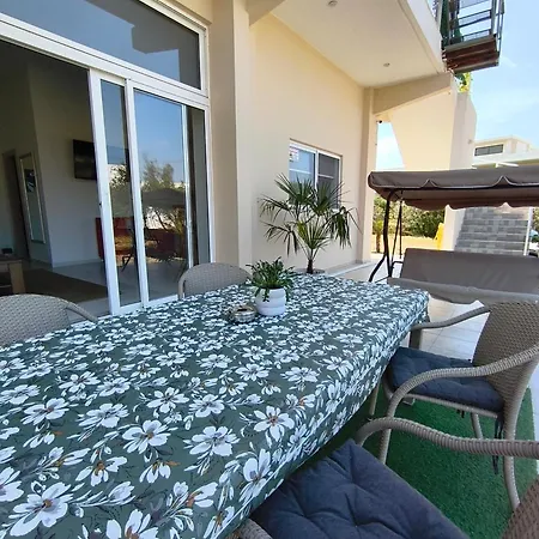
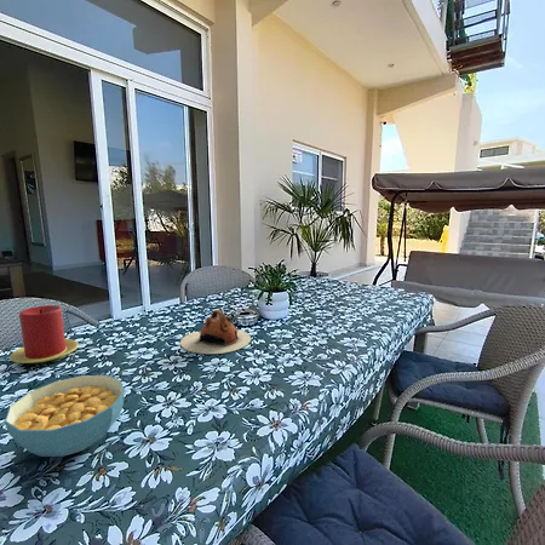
+ teapot (216, 325)
+ cereal bowl (71, 421)
+ candle (44, 332)
